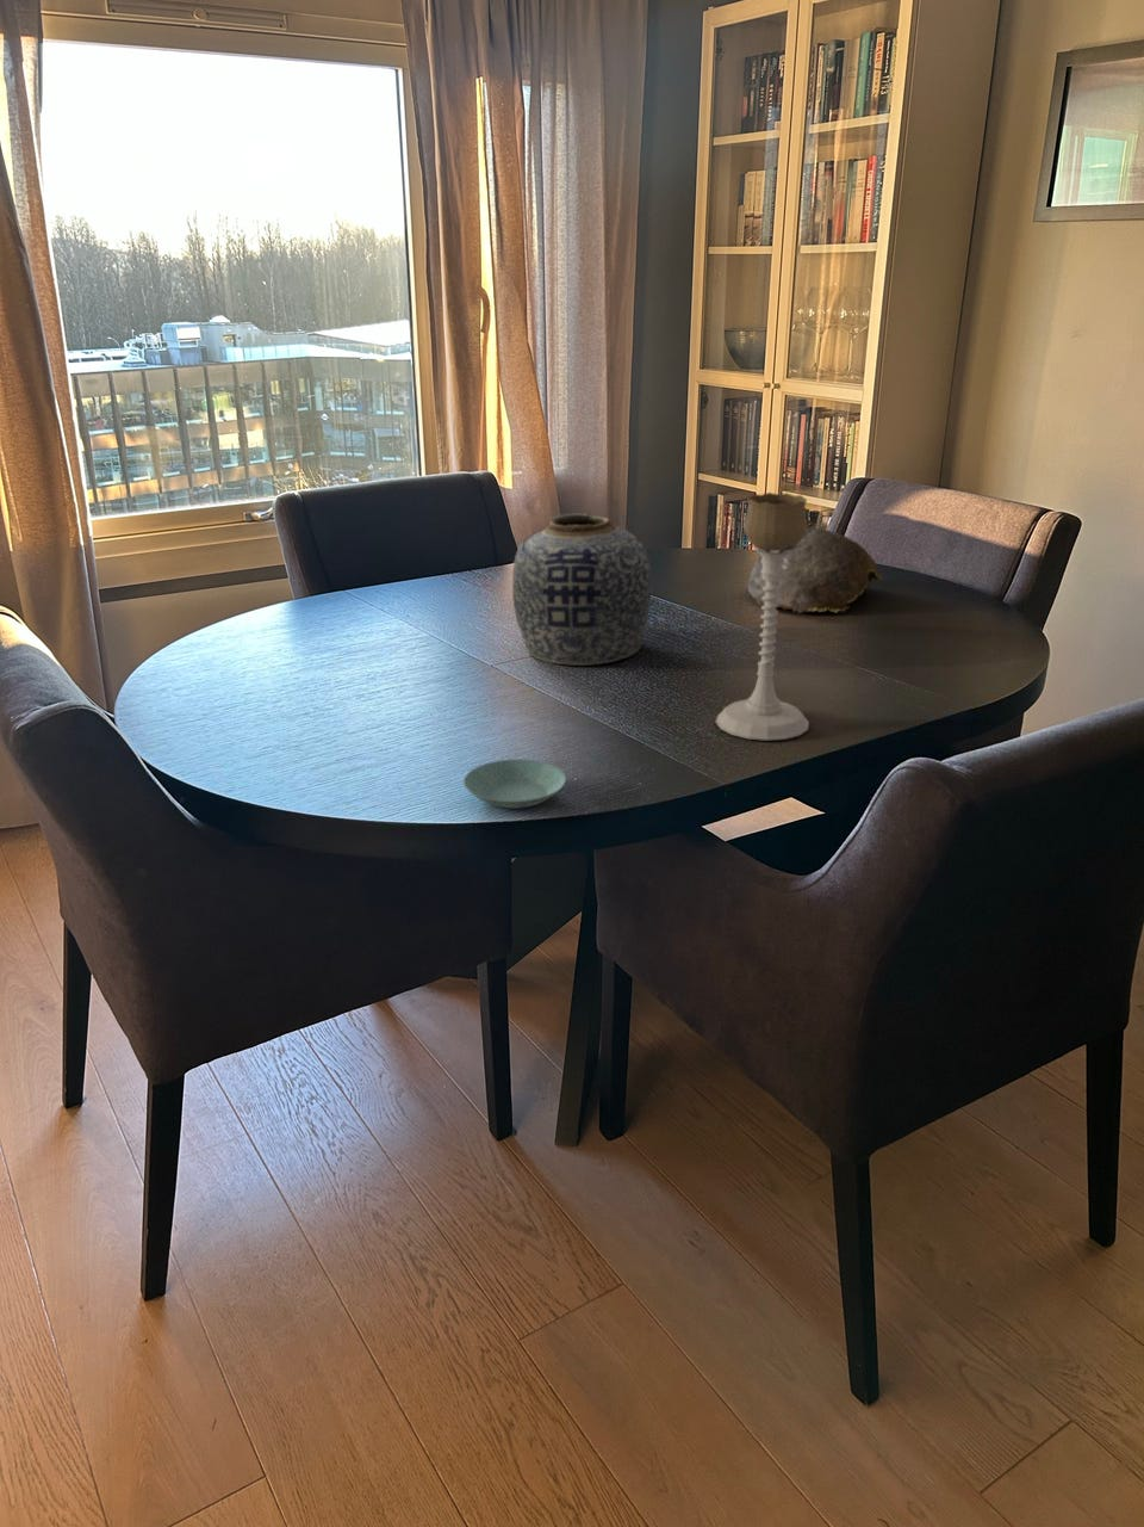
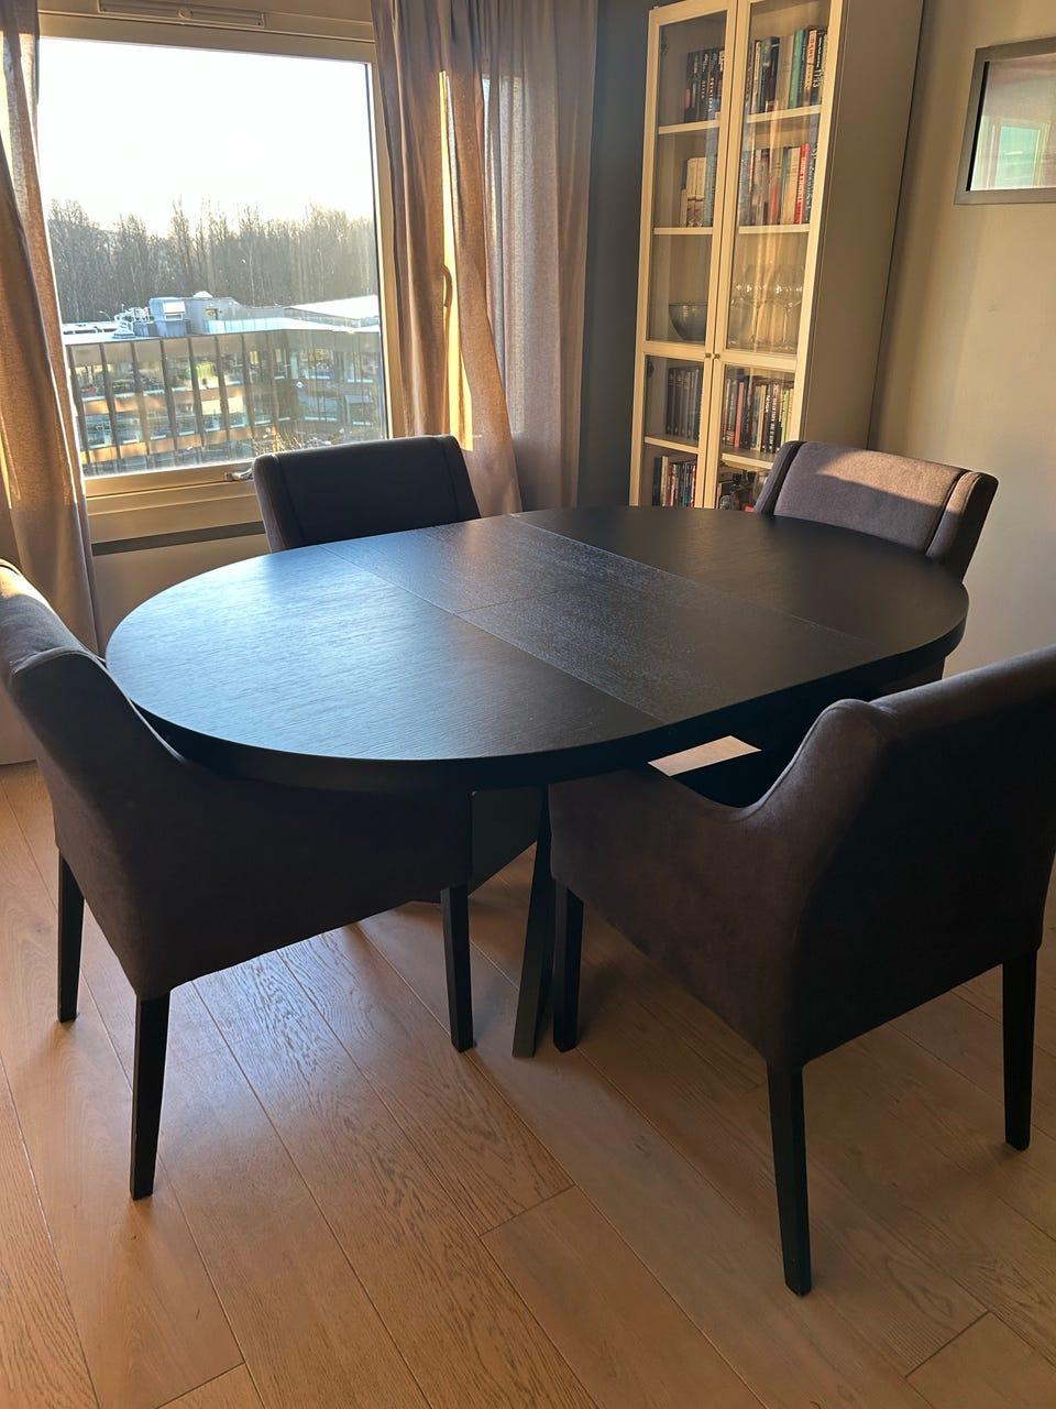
- candle holder (769, 614)
- saucer (514, 788)
- decorative bowl (815, 563)
- vase (582, 584)
